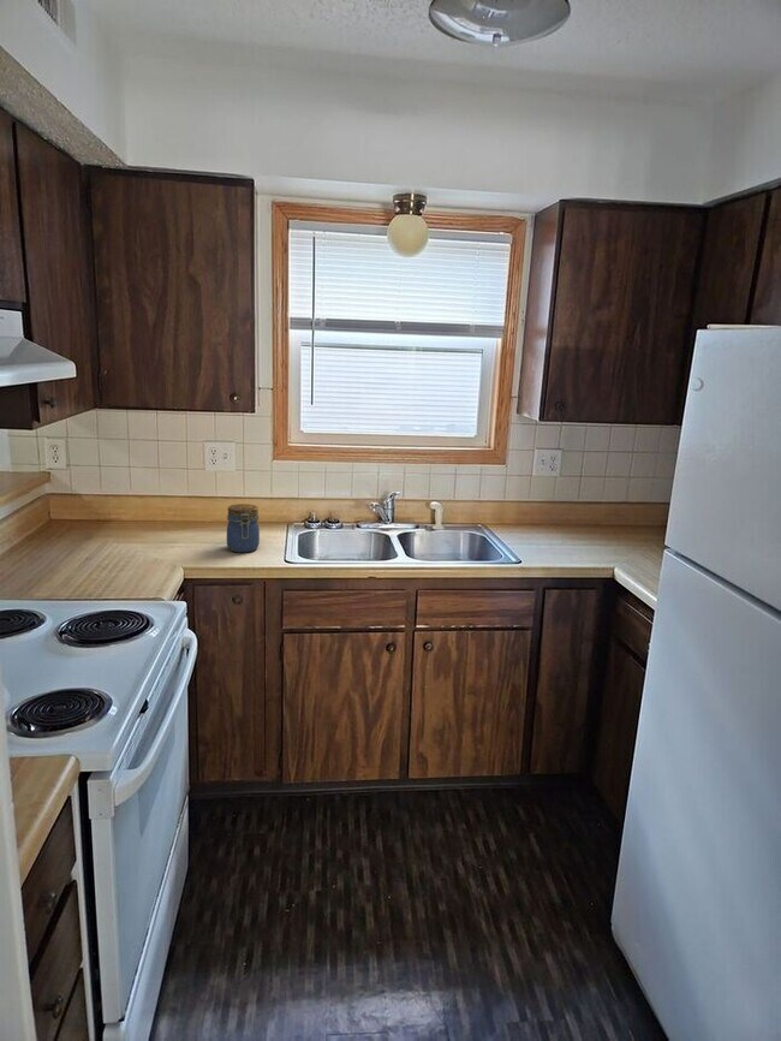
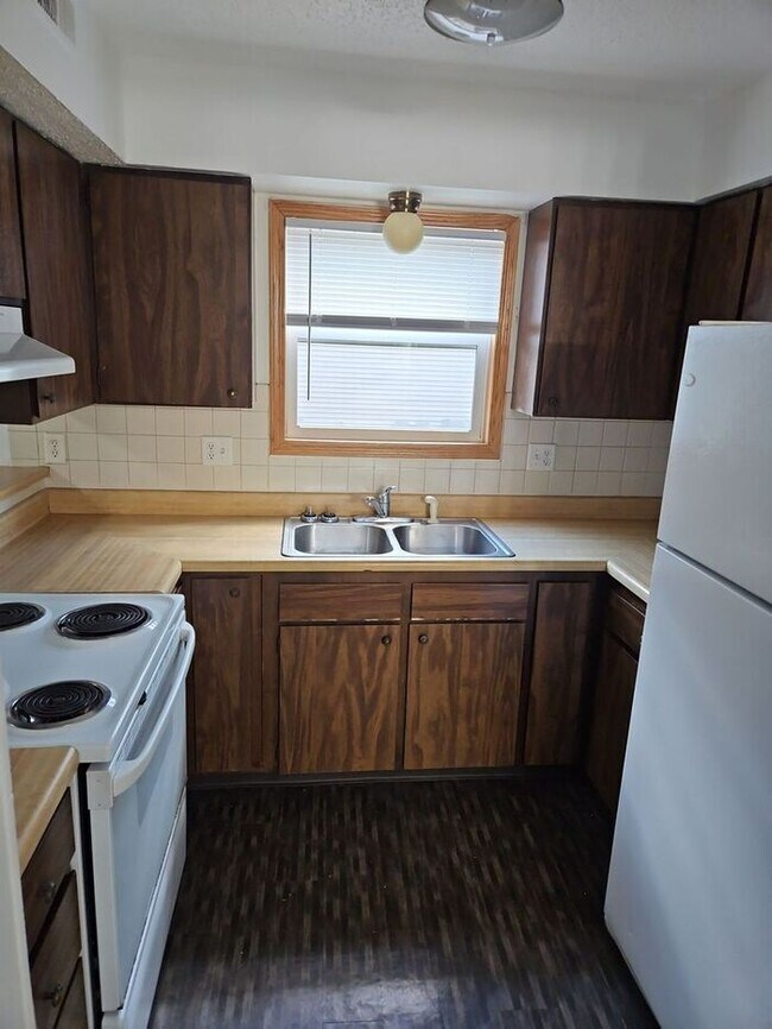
- jar (243, 527)
